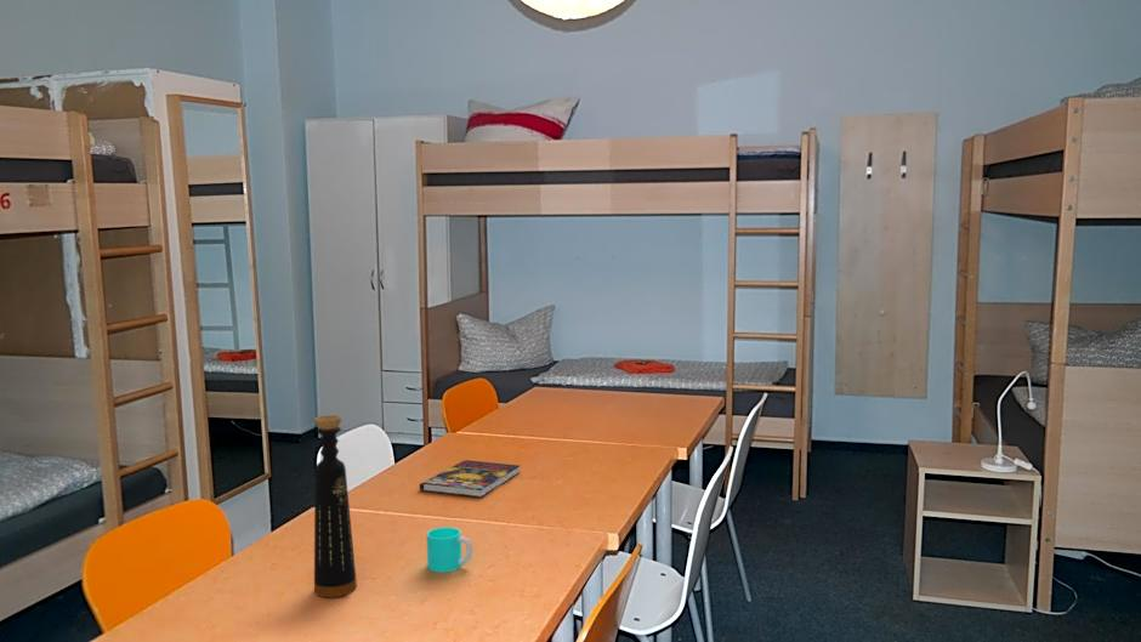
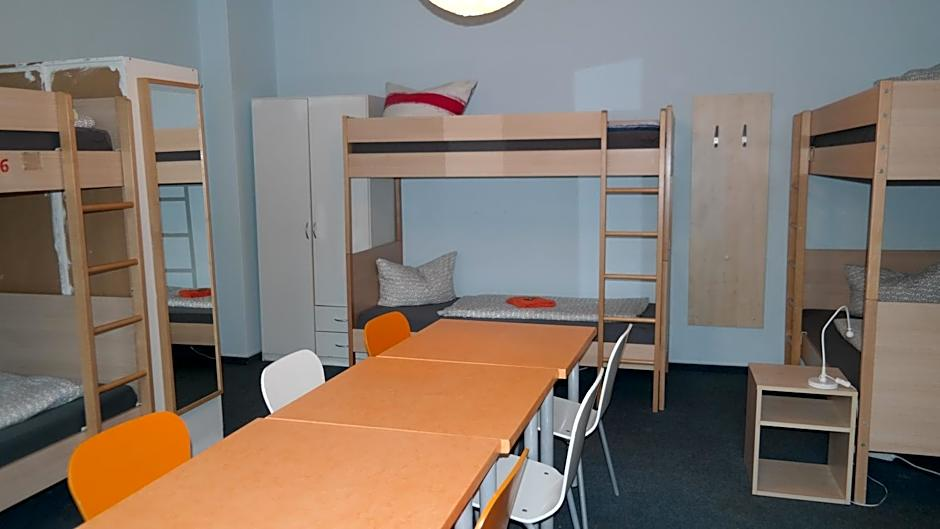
- book (471, 477)
- cup (450, 550)
- bottle (331, 504)
